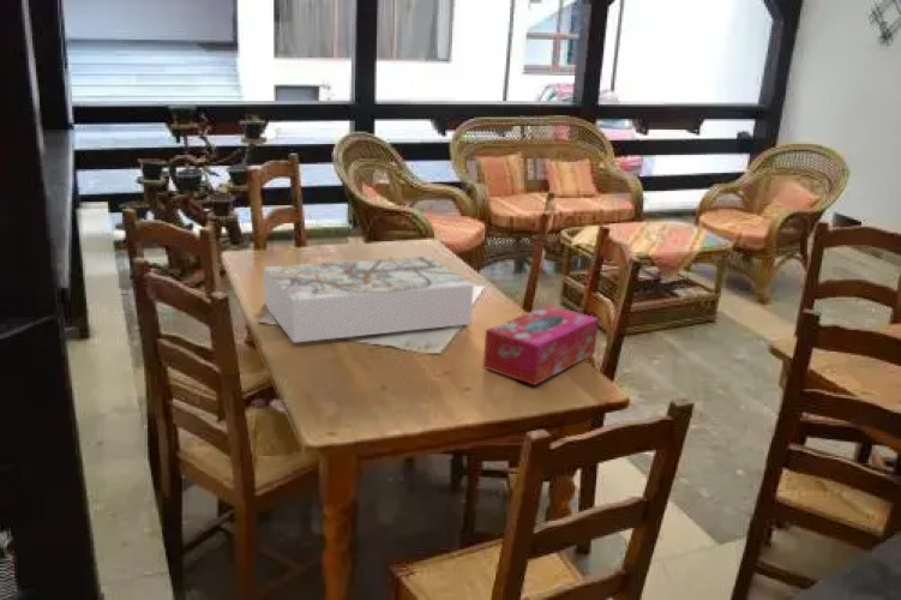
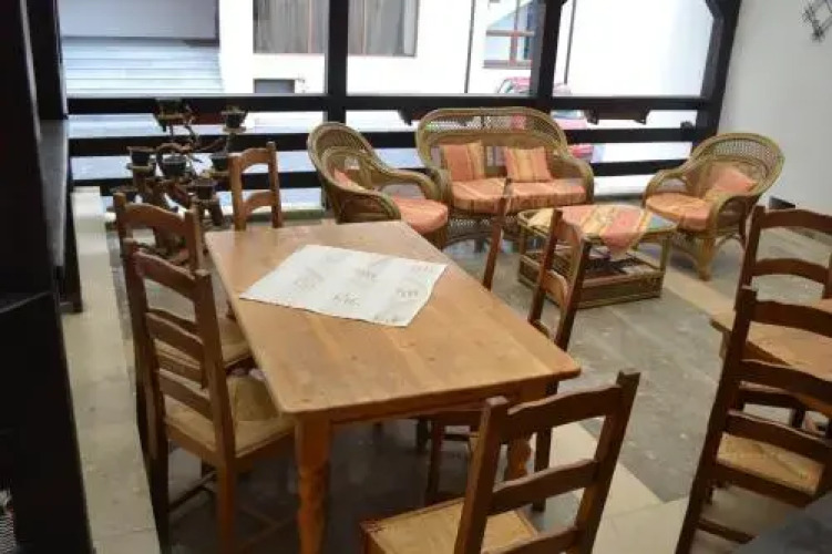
- tissue box (541, 342)
- board game (366, 295)
